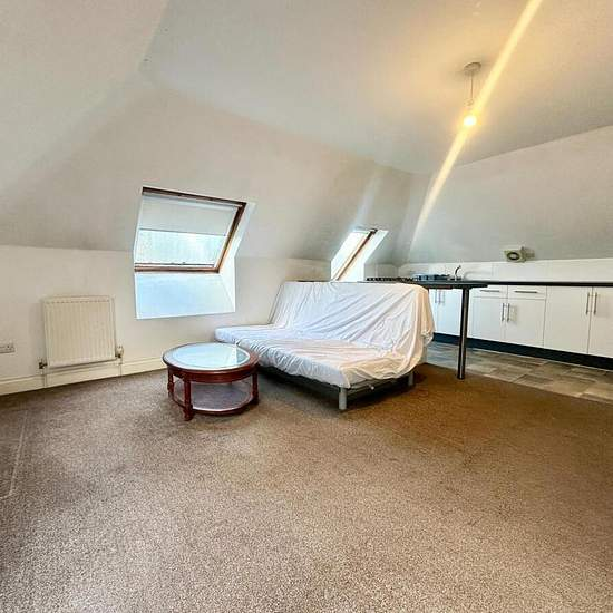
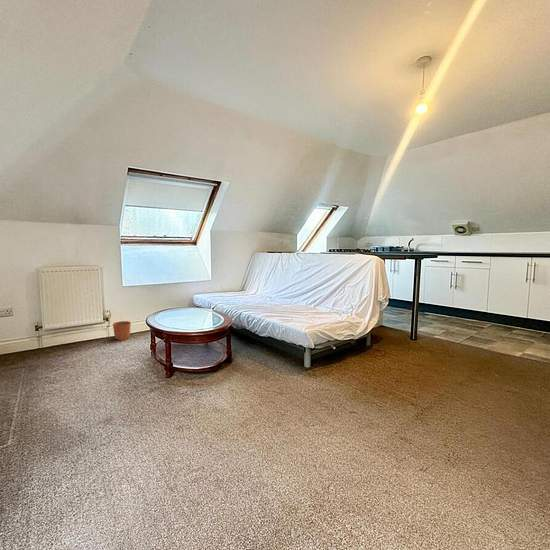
+ plant pot (121, 326)
